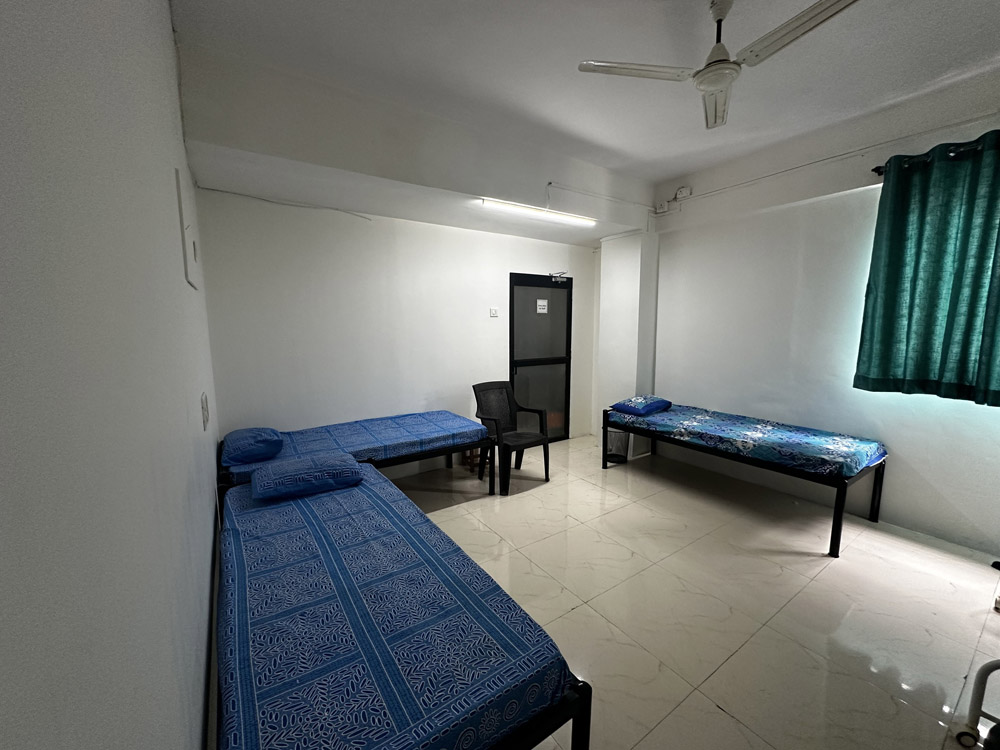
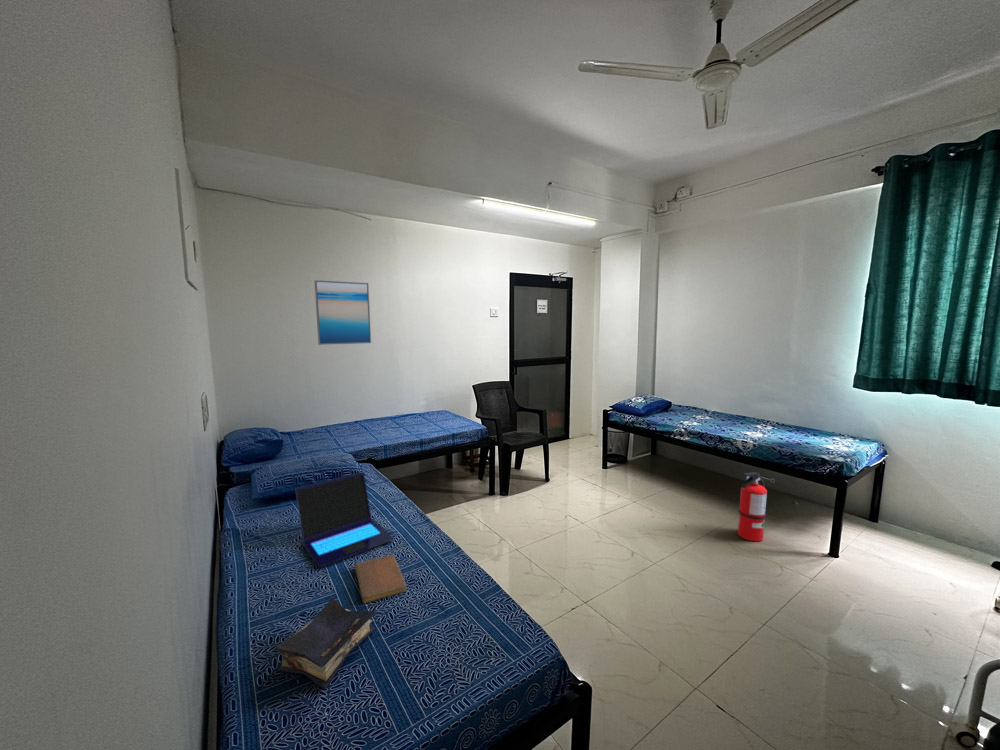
+ book (326, 638)
+ fire extinguisher (756, 505)
+ laptop (344, 514)
+ wall art (343, 313)
+ notebook (379, 577)
